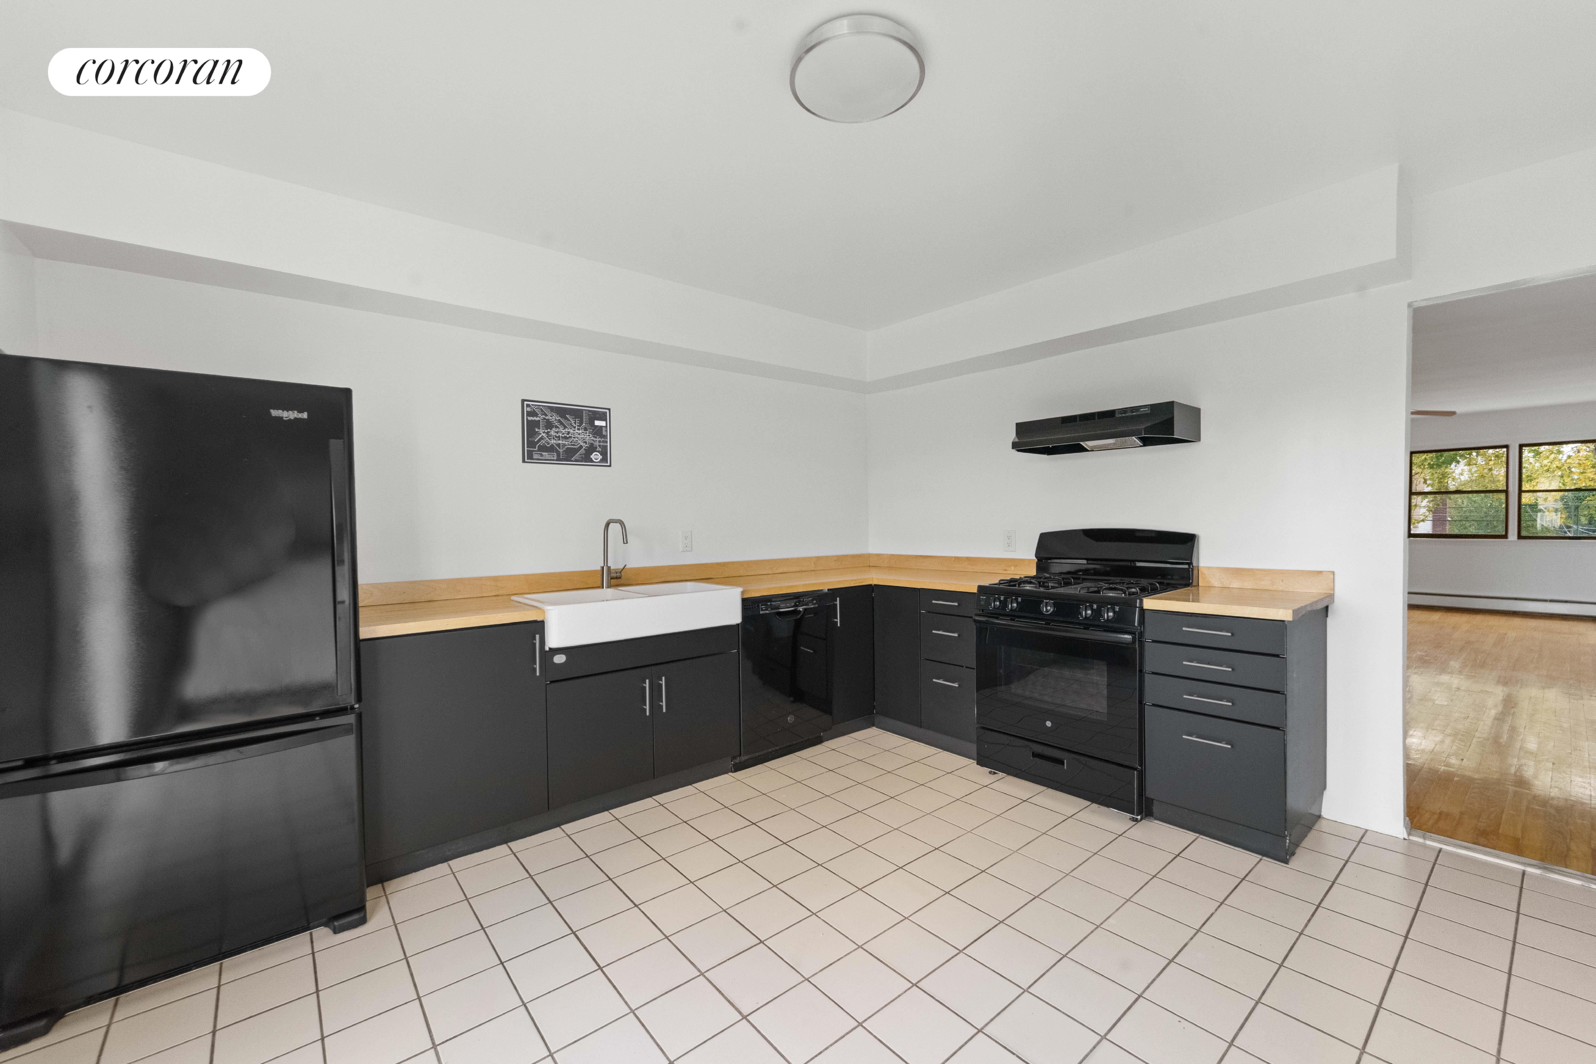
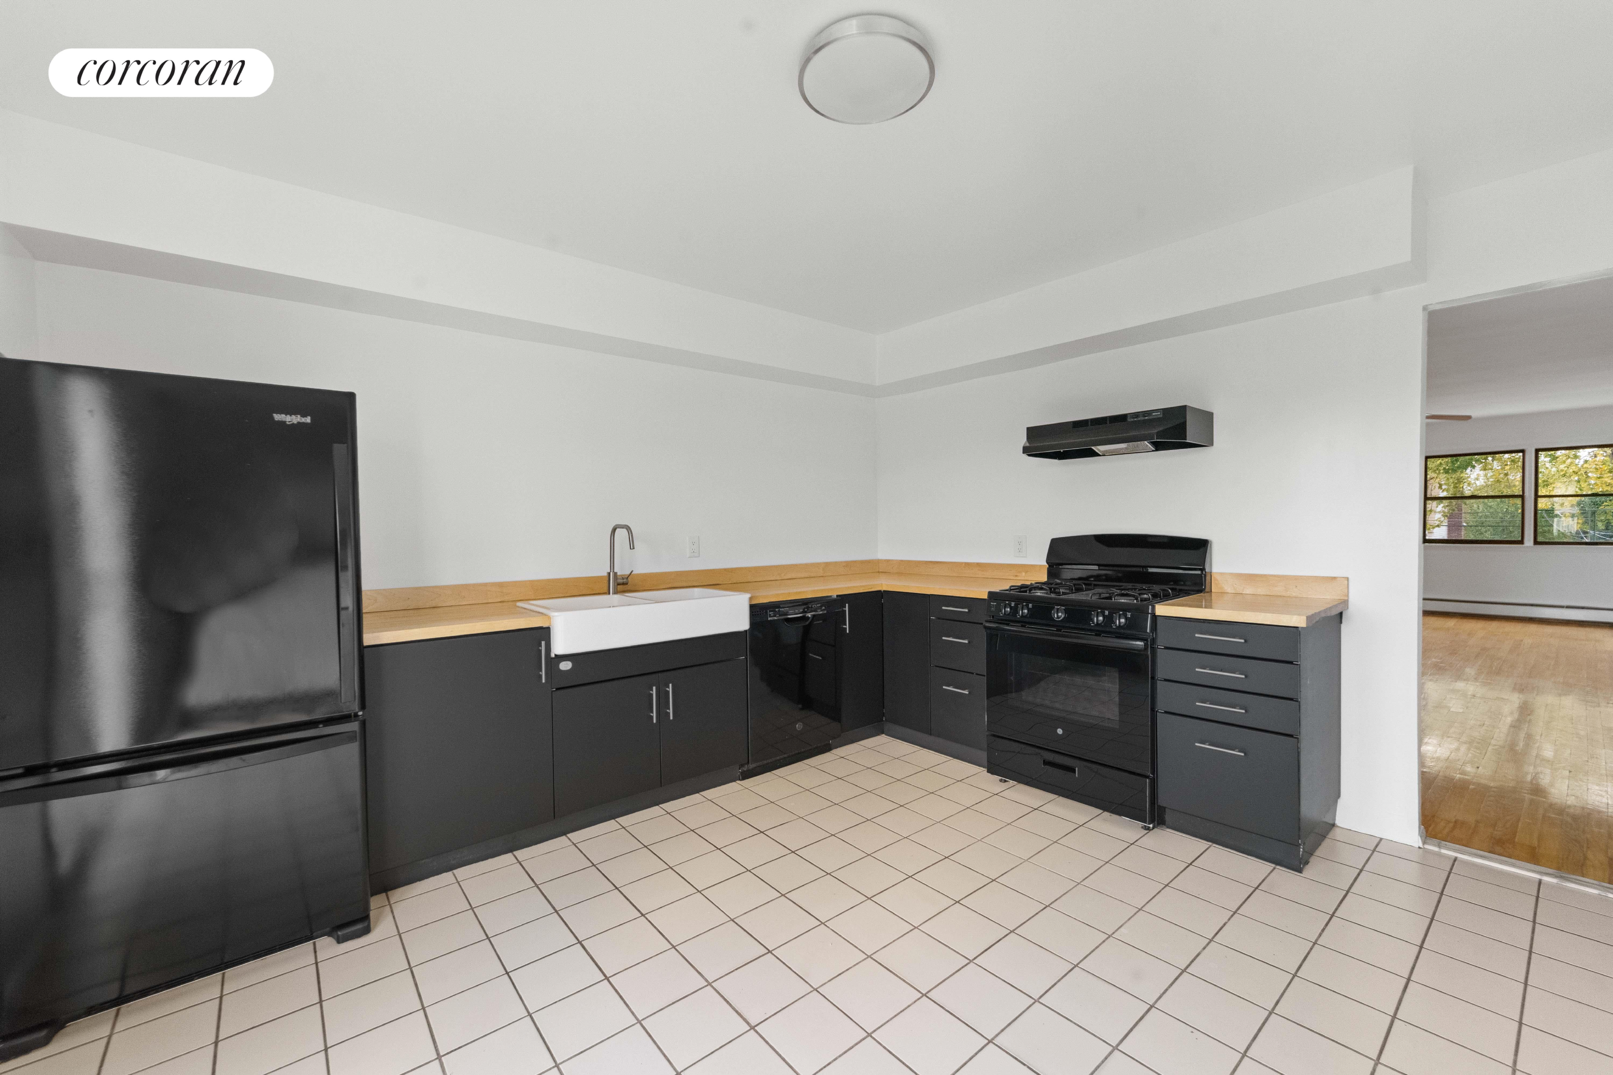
- wall art (568, 435)
